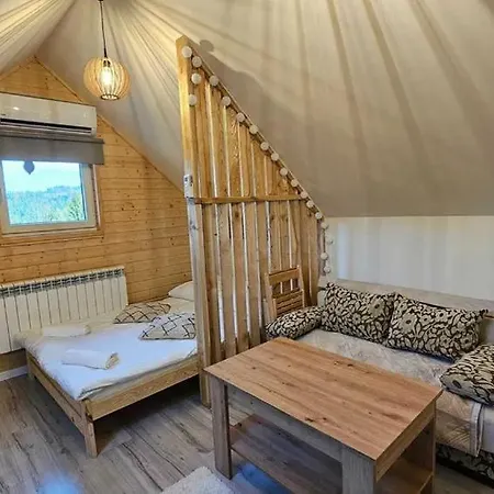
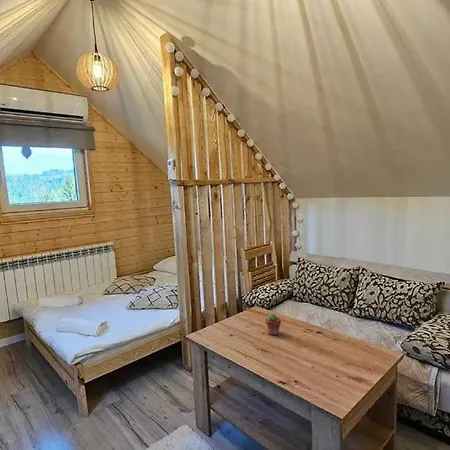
+ potted succulent (273, 323)
